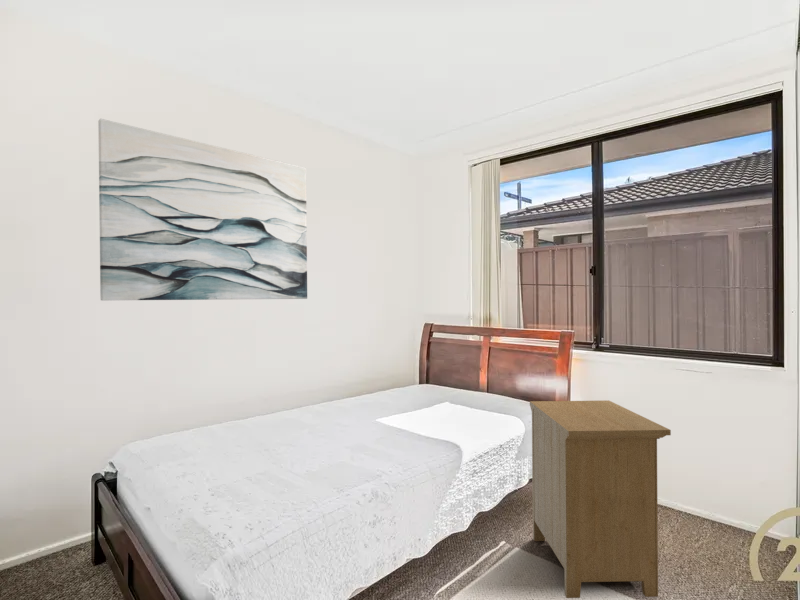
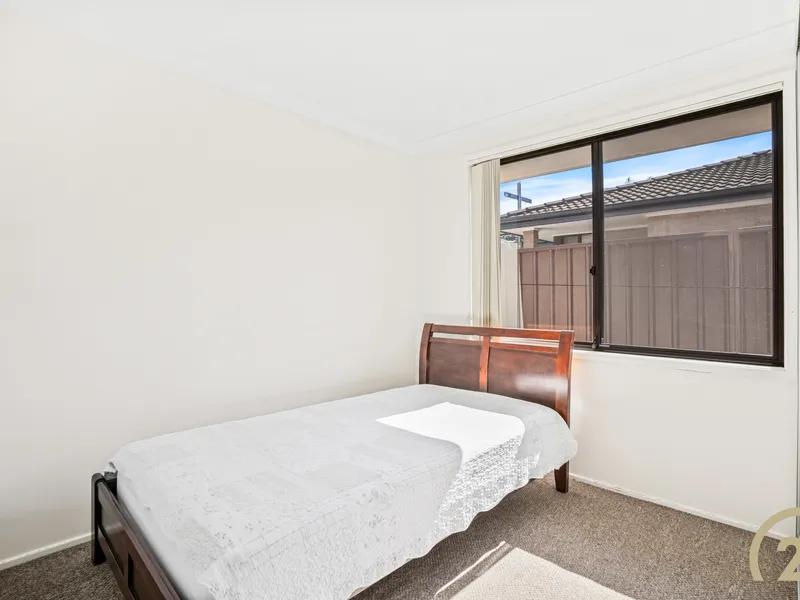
- nightstand (591, 489)
- wall art (219, 223)
